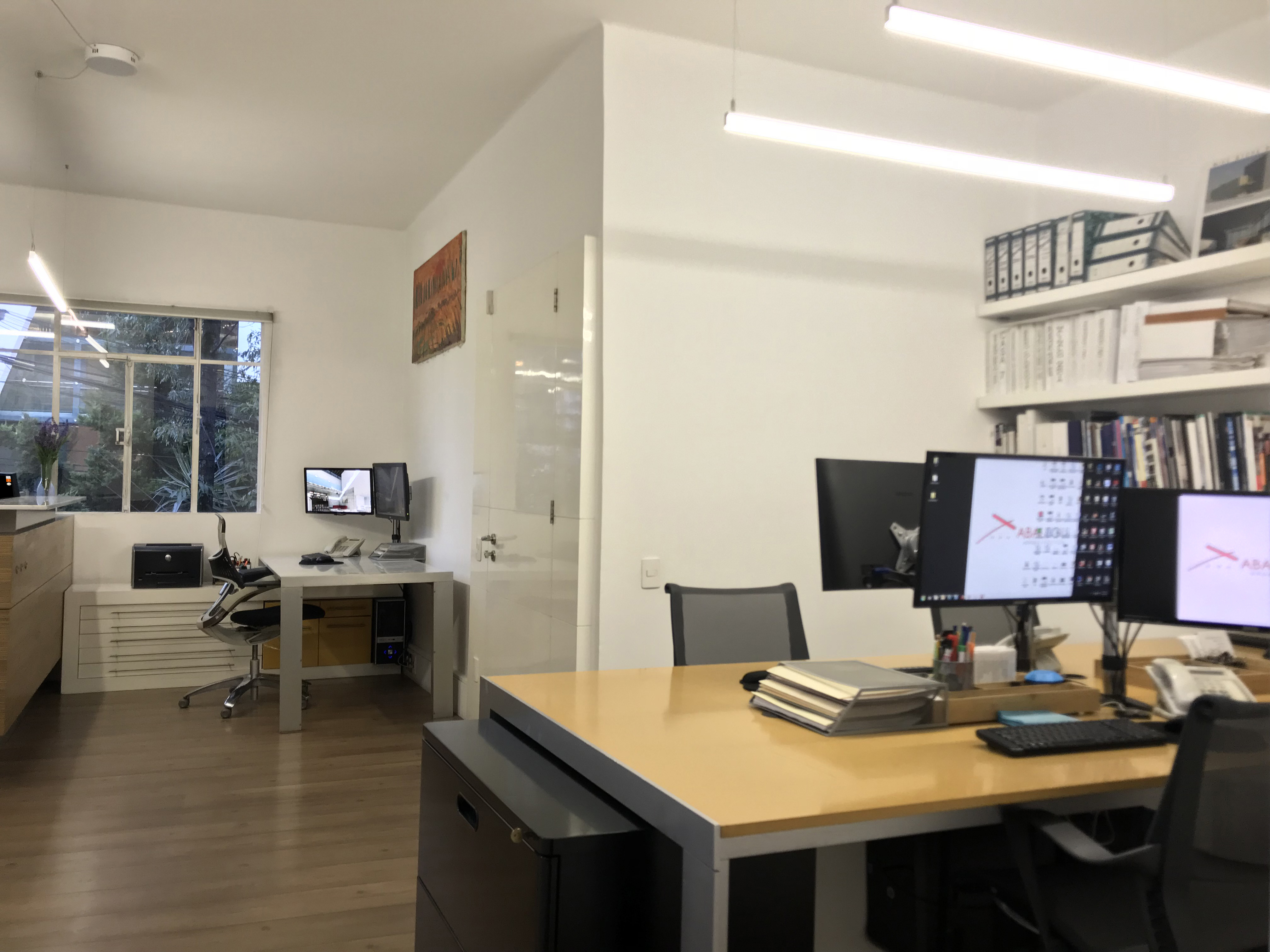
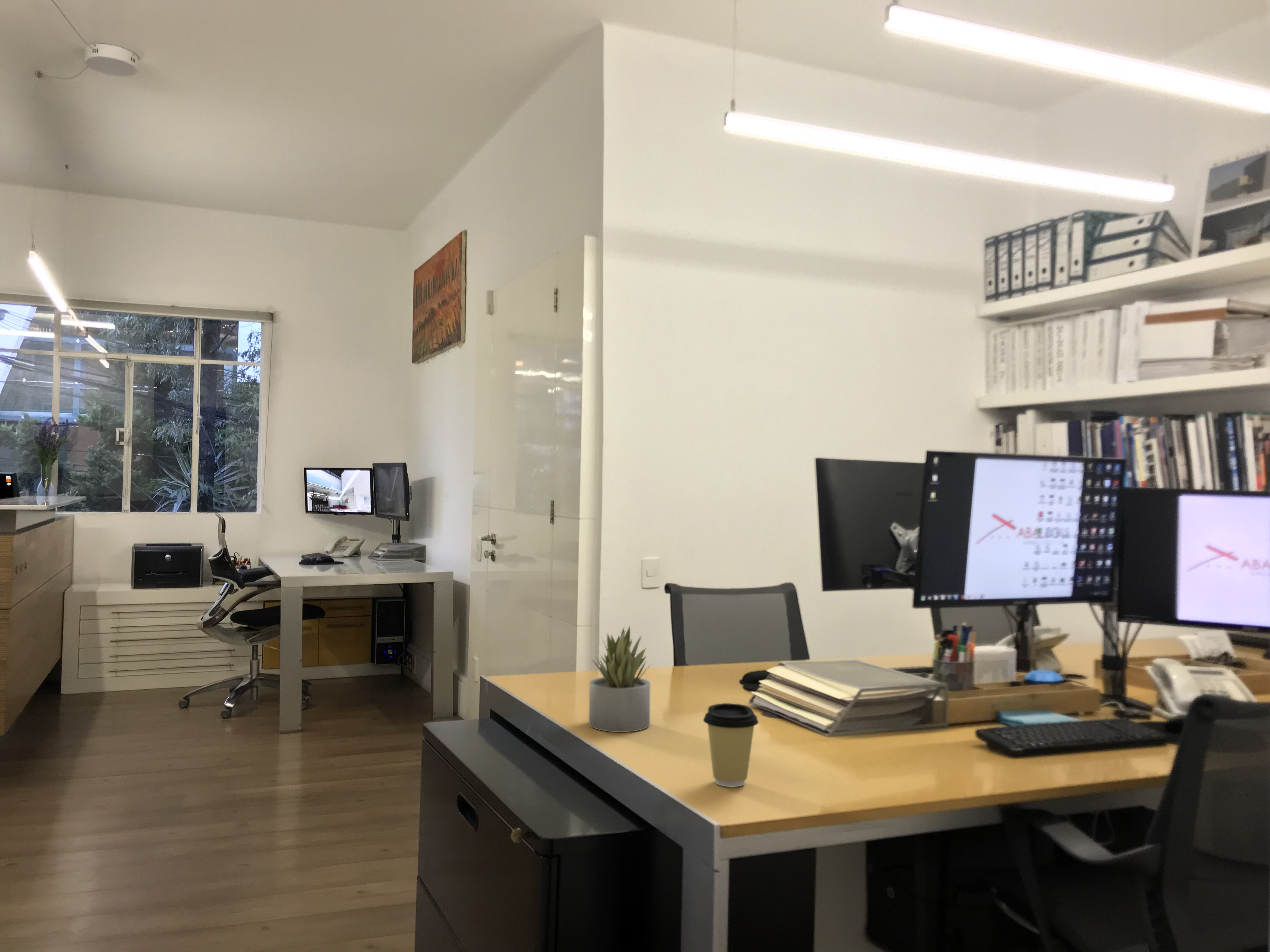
+ succulent plant (620, 675)
+ coffee cup (730, 745)
